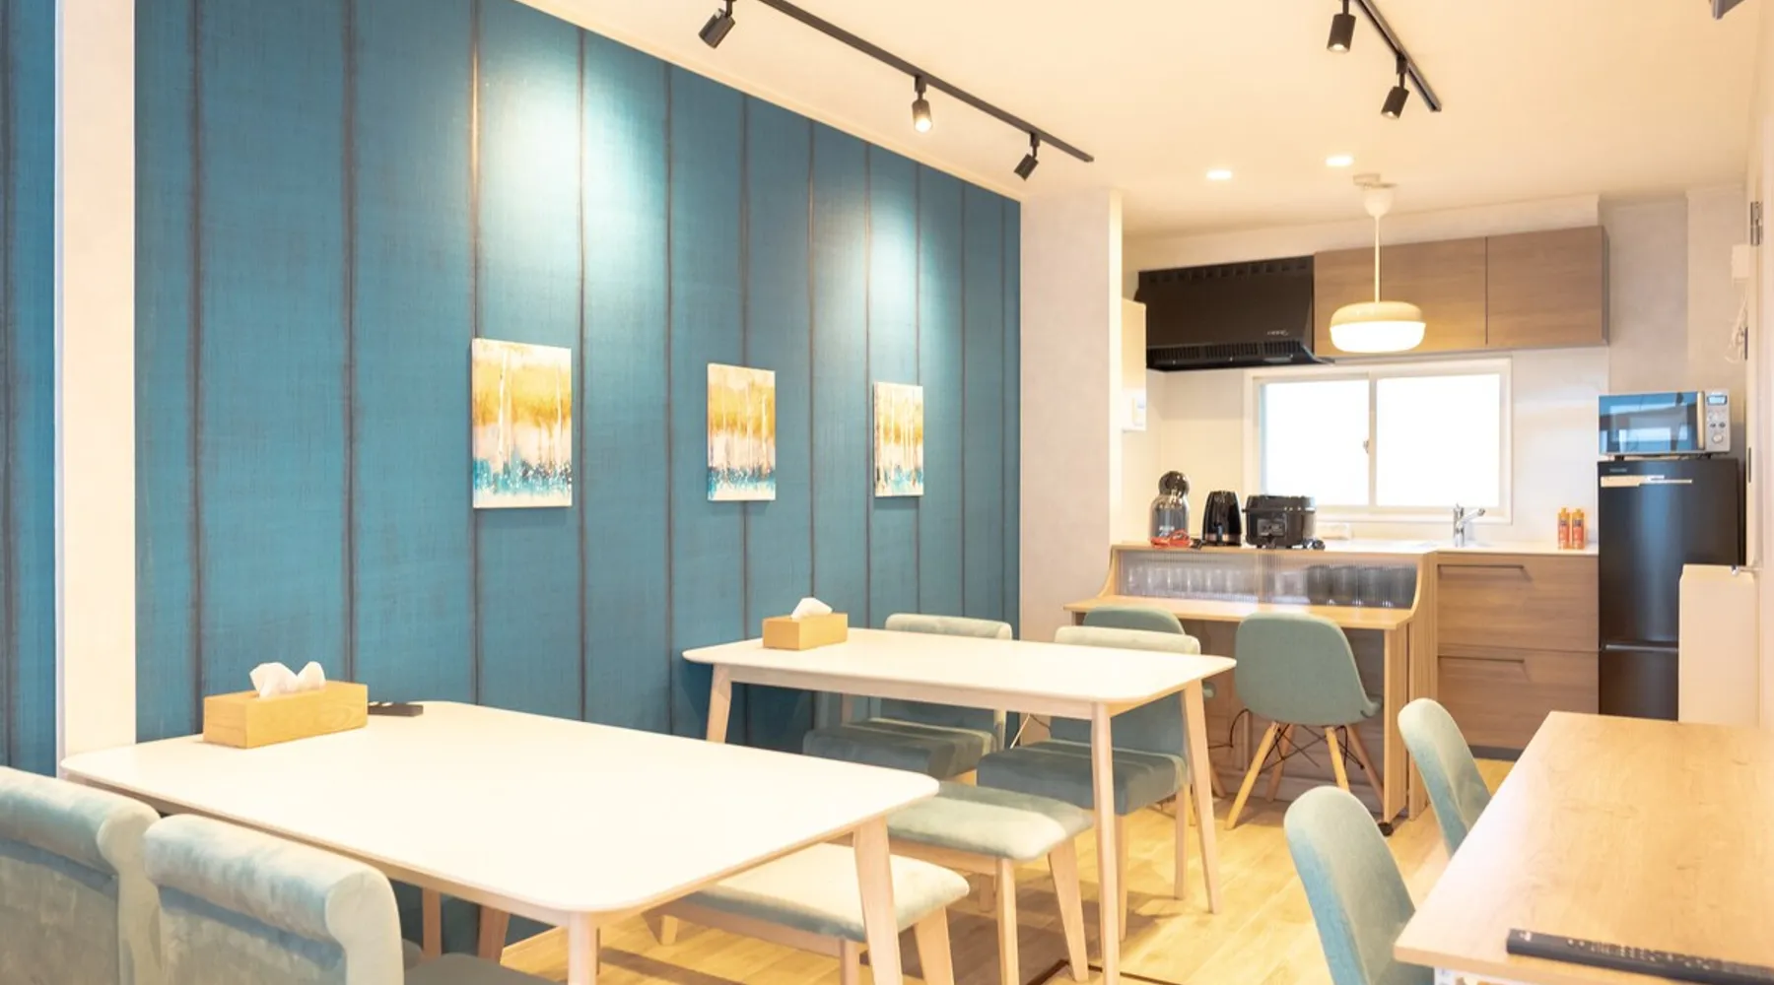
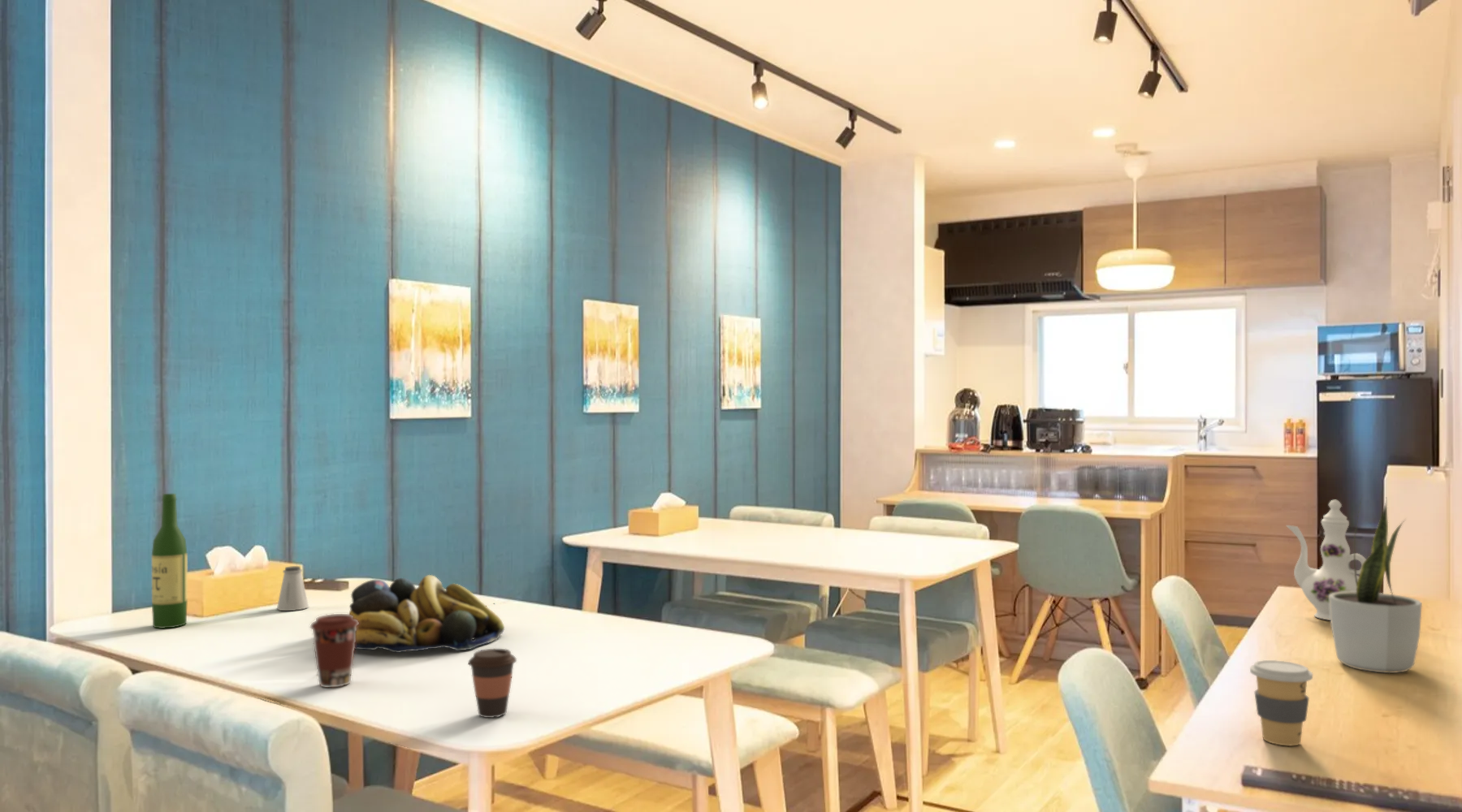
+ coffee cup (492, 683)
+ chinaware (1326, 558)
+ coffee cup (335, 650)
+ potted plant (1373, 575)
+ fruit bowl (419, 607)
+ coffee cup (1281, 702)
+ wine bottle (169, 559)
+ saltshaker (292, 587)
